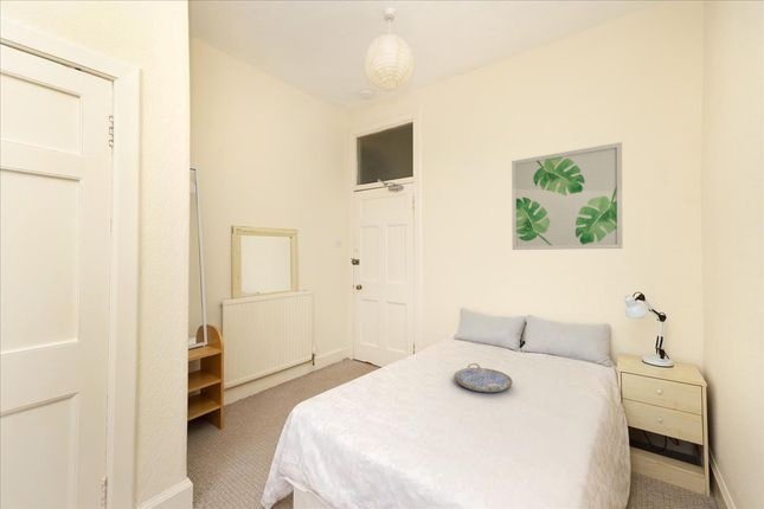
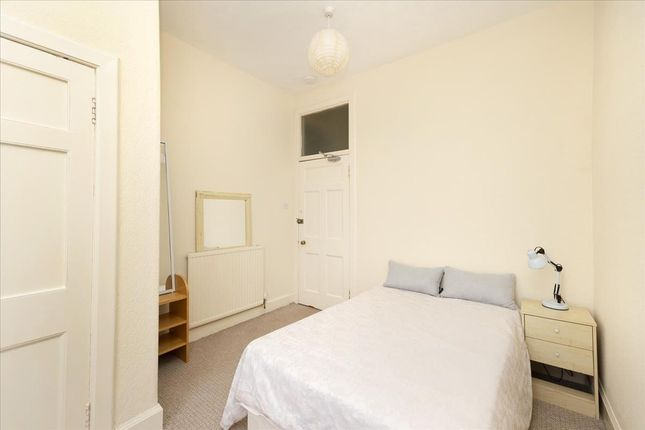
- serving tray (482, 378)
- wall art (561, 200)
